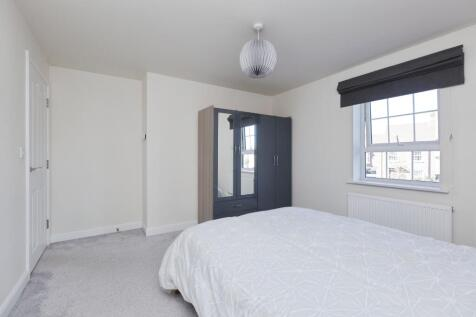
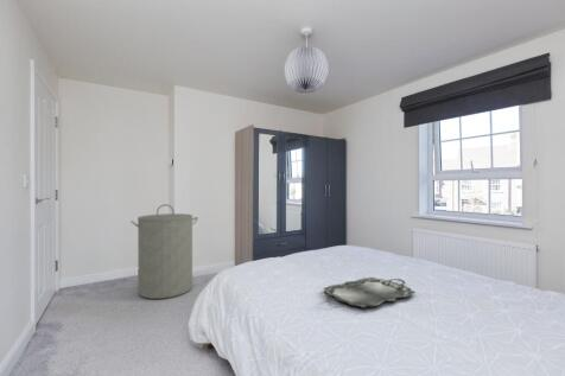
+ laundry hamper (166, 247)
+ serving tray (368, 289)
